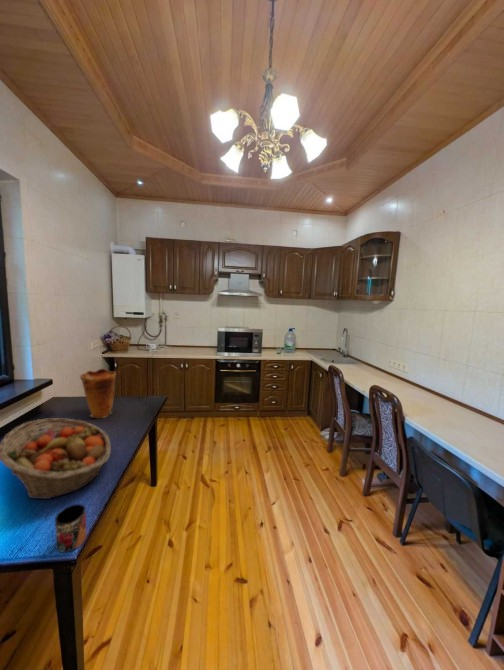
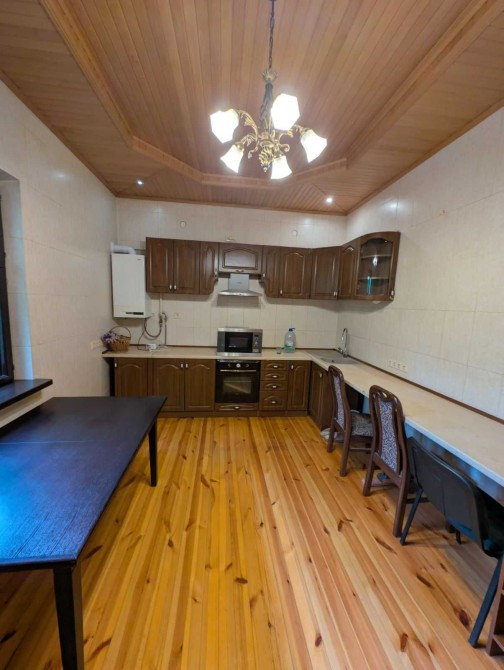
- mug (70, 523)
- fruit basket (61, 451)
- vase (98, 394)
